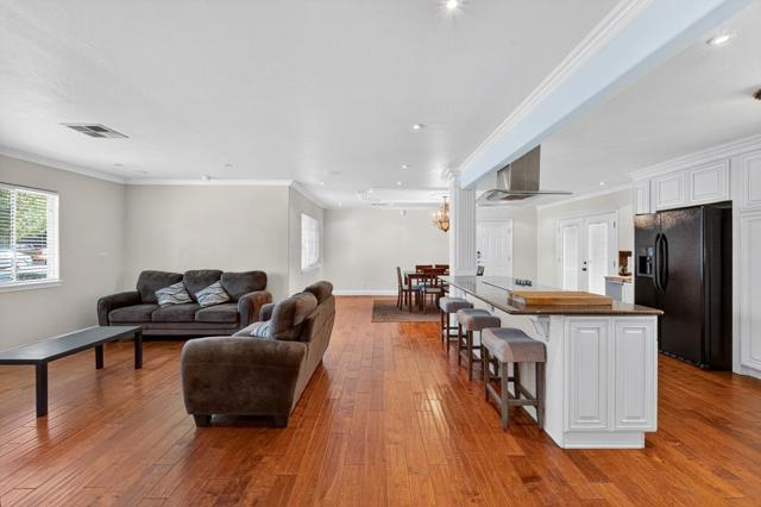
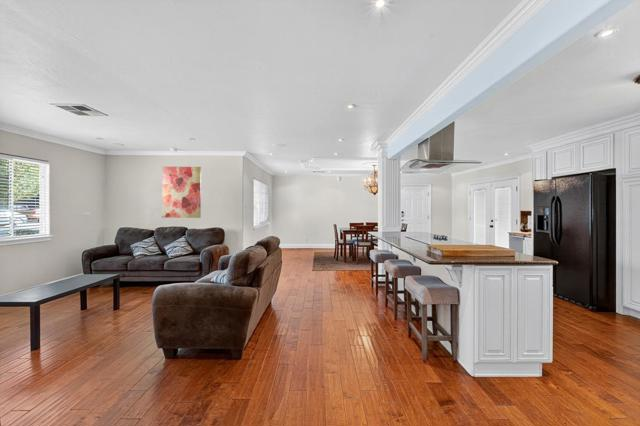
+ wall art (181, 192)
